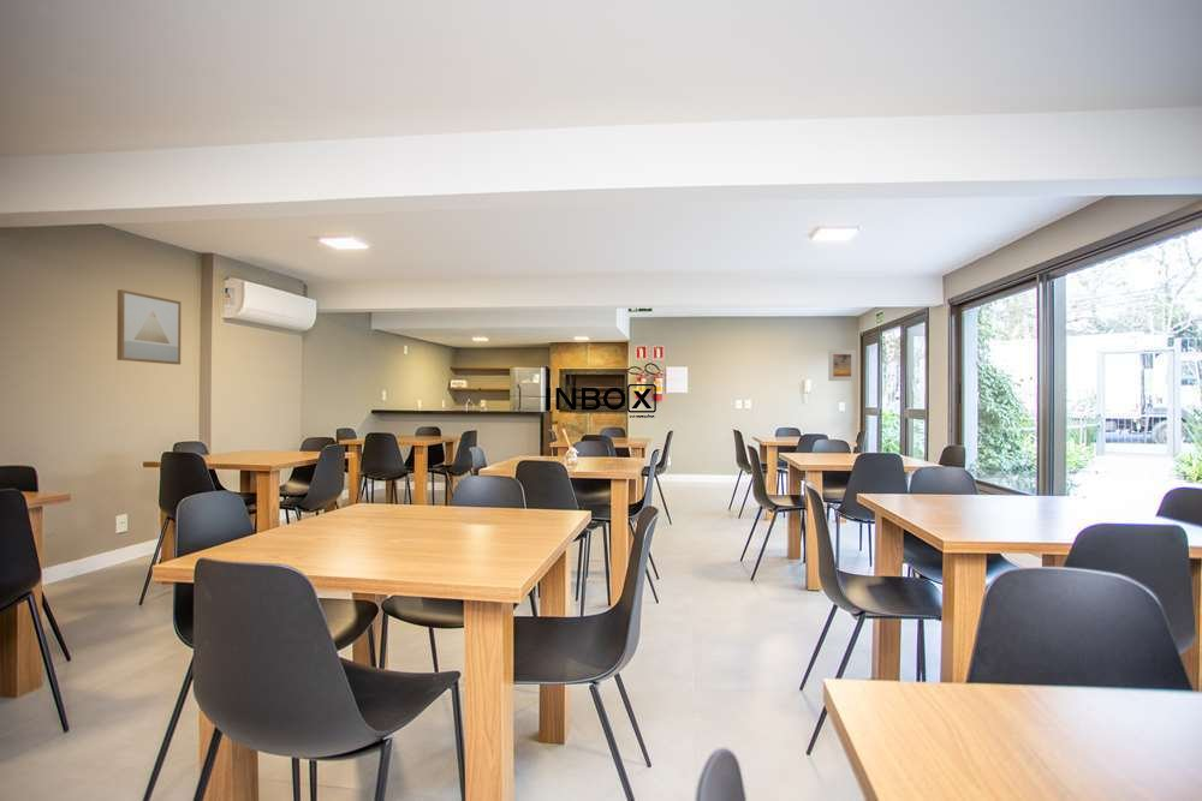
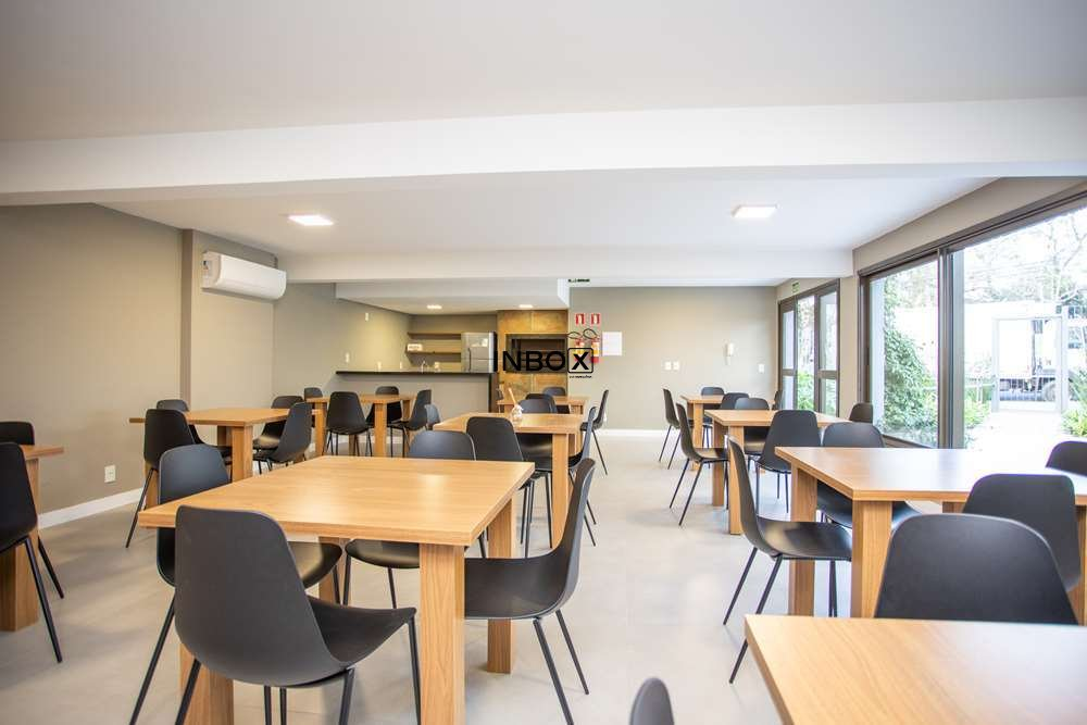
- wall art (150, 329)
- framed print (841, 365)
